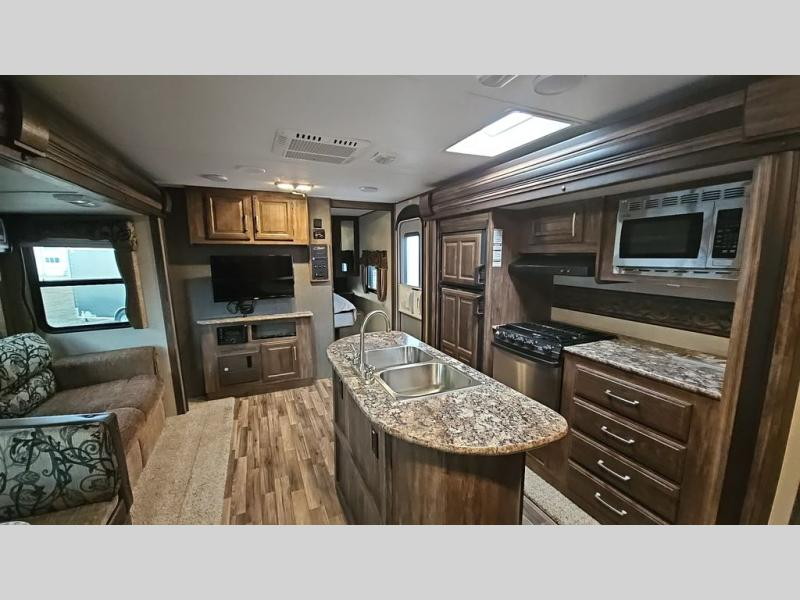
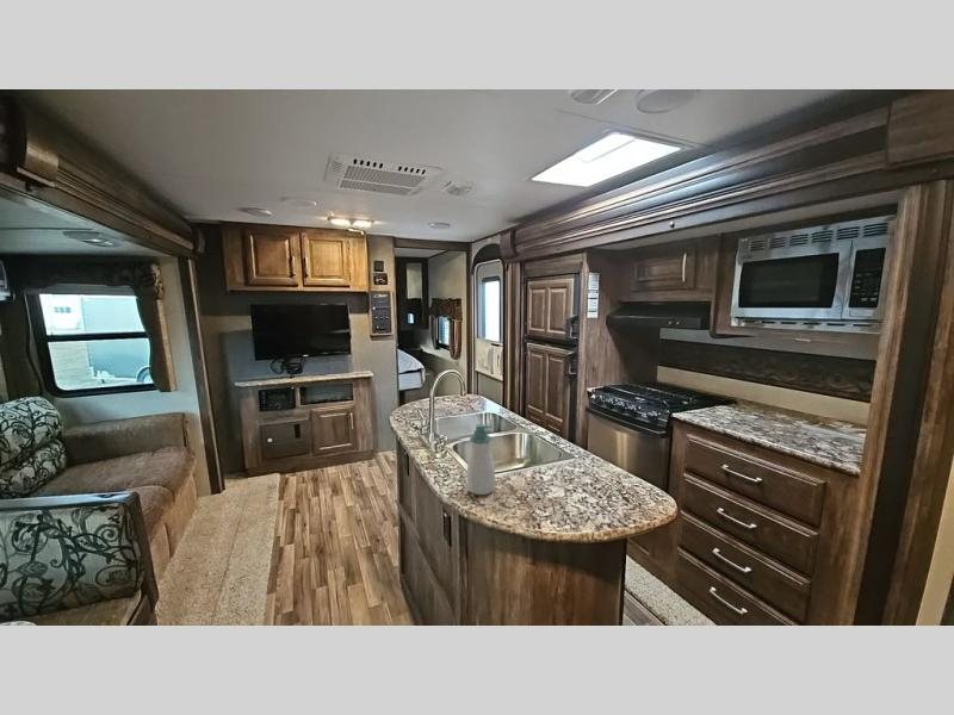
+ soap bottle (481, 456)
